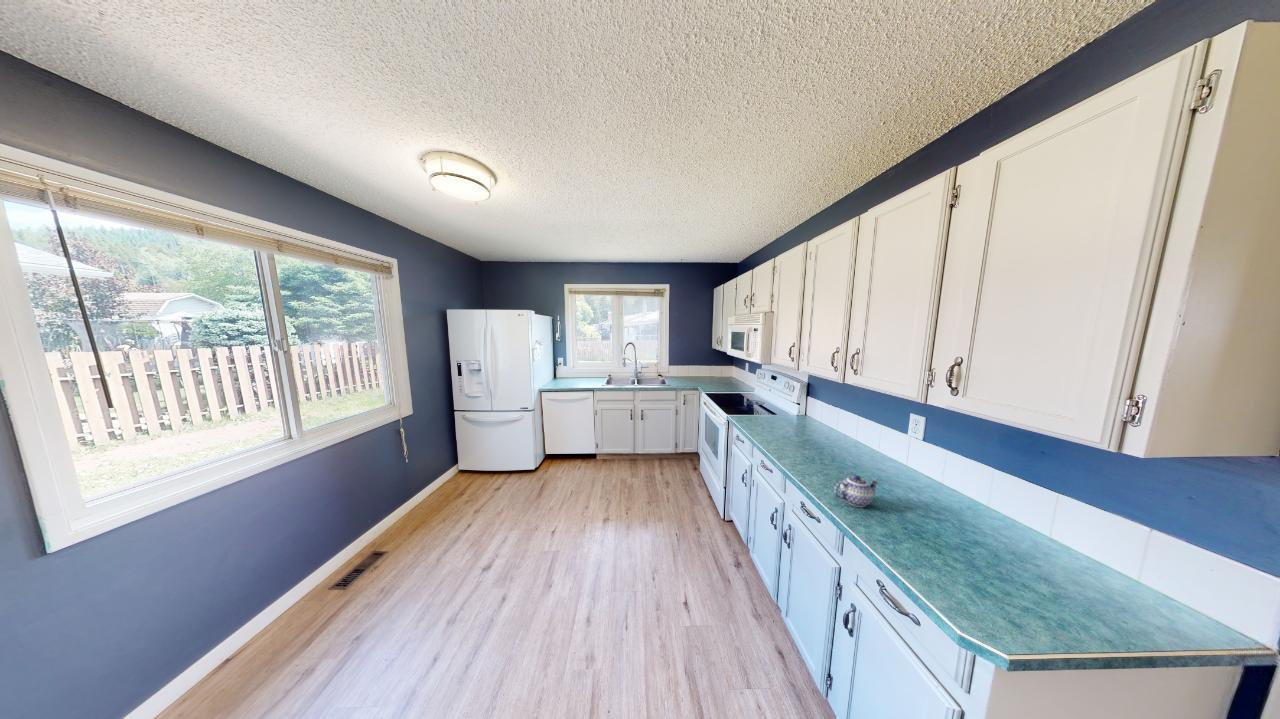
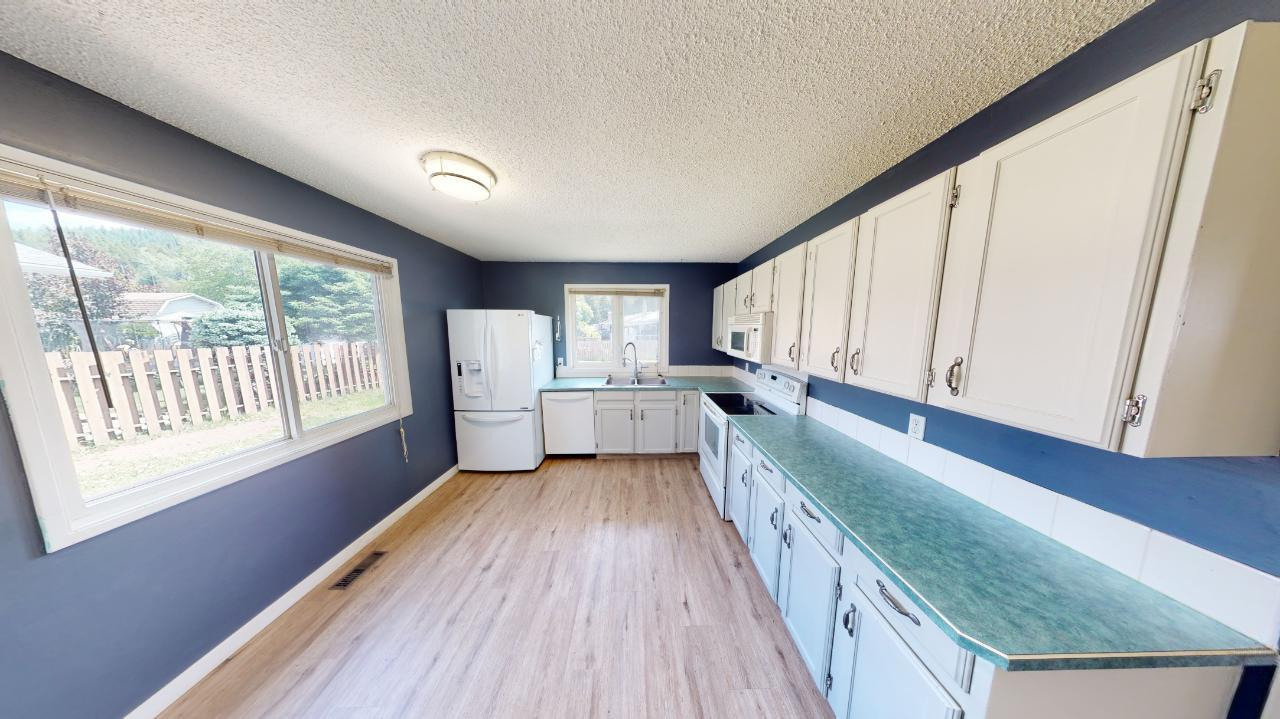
- teapot (856, 489)
